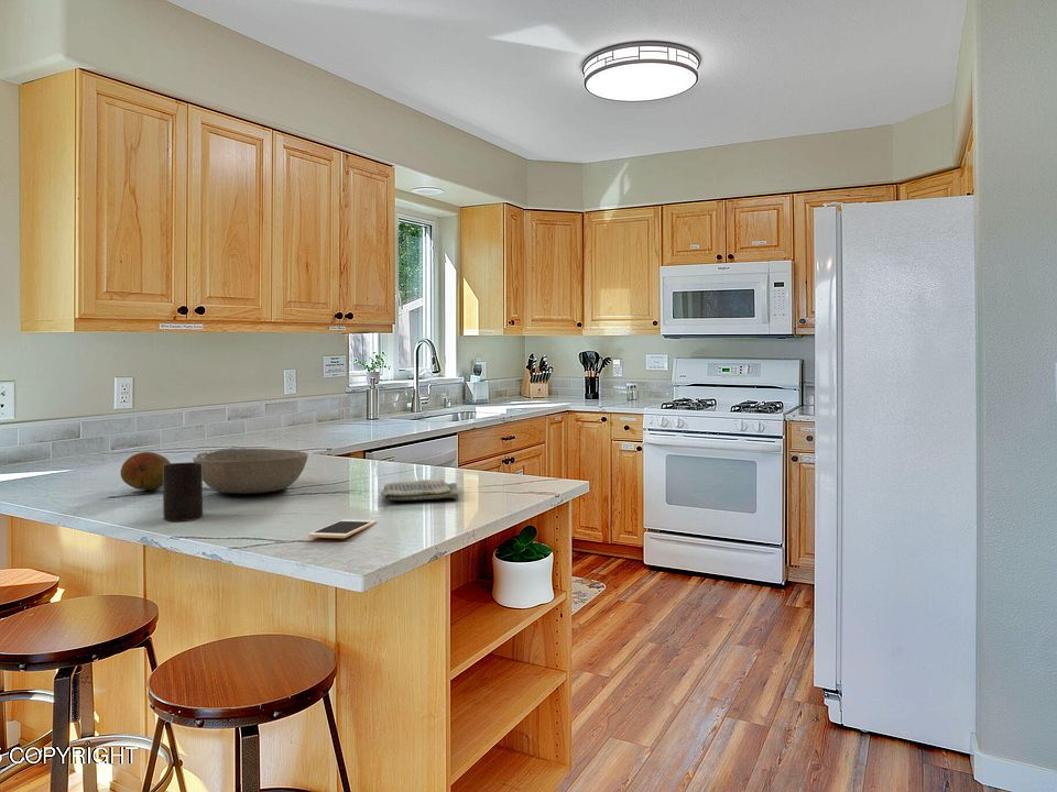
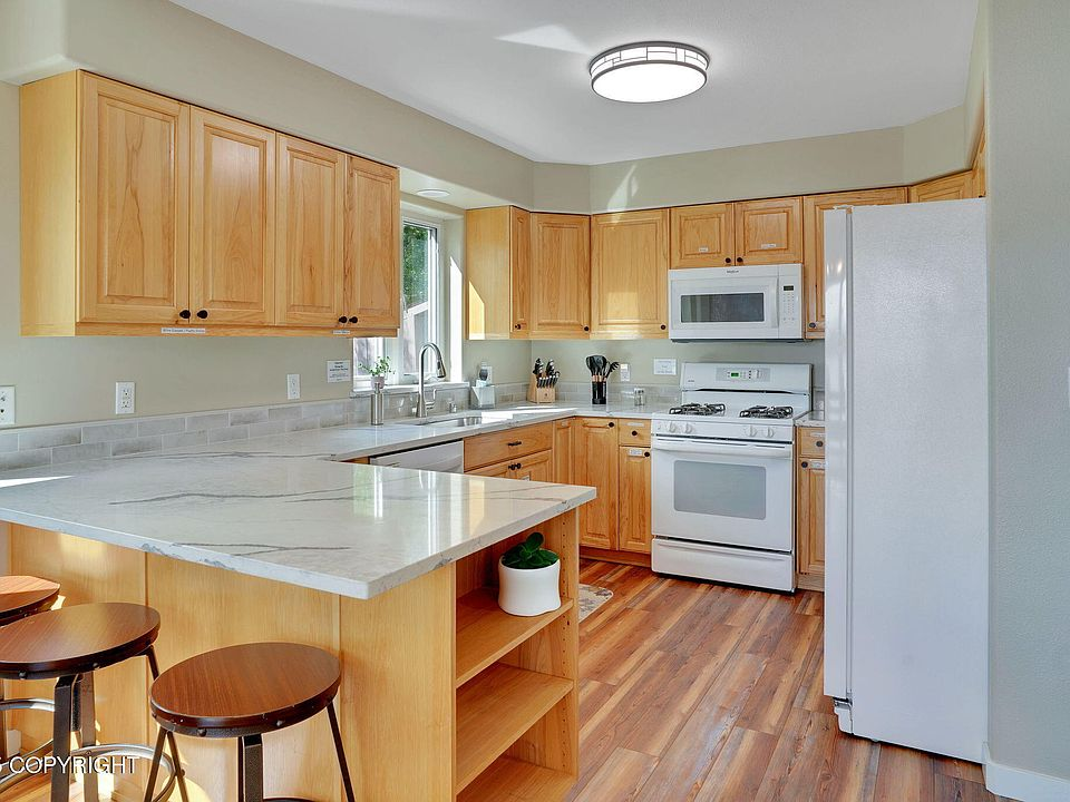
- cell phone (344, 528)
- dish towel (421, 488)
- cup (183, 491)
- bowl (252, 471)
- fruit (148, 470)
